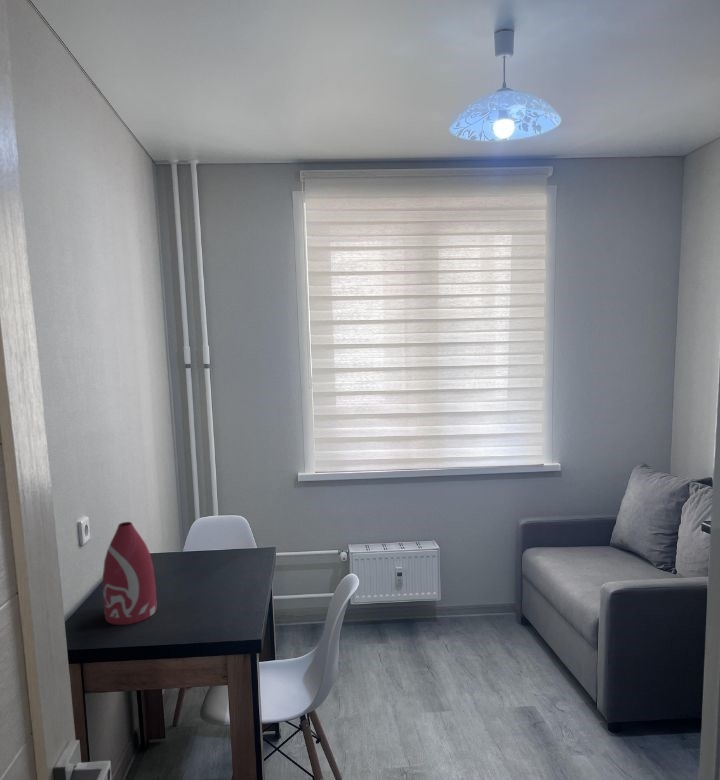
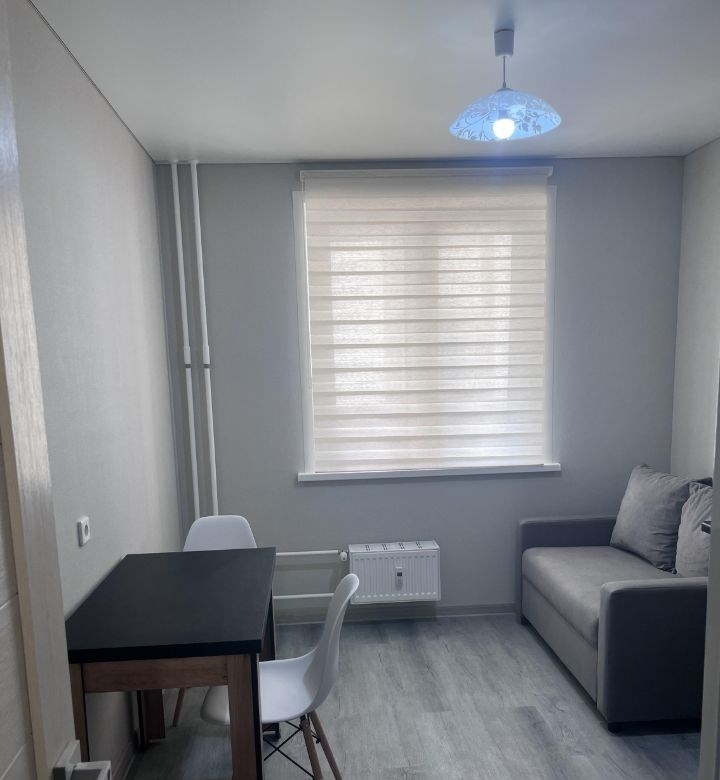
- bottle (128, 569)
